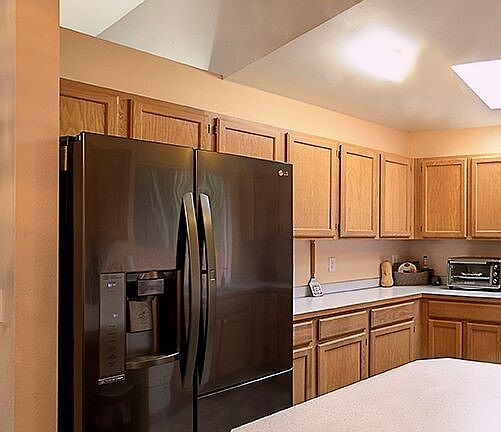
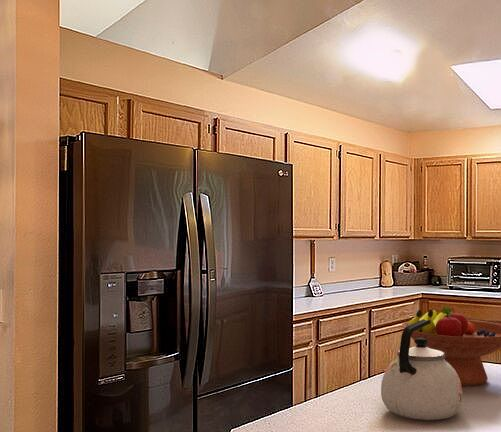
+ fruit bowl (458, 343)
+ kettle (421, 366)
